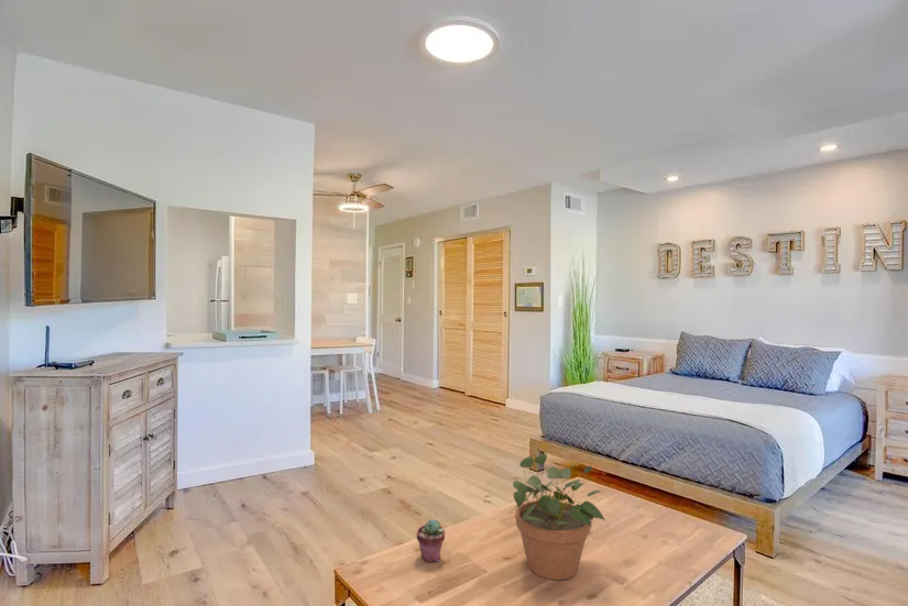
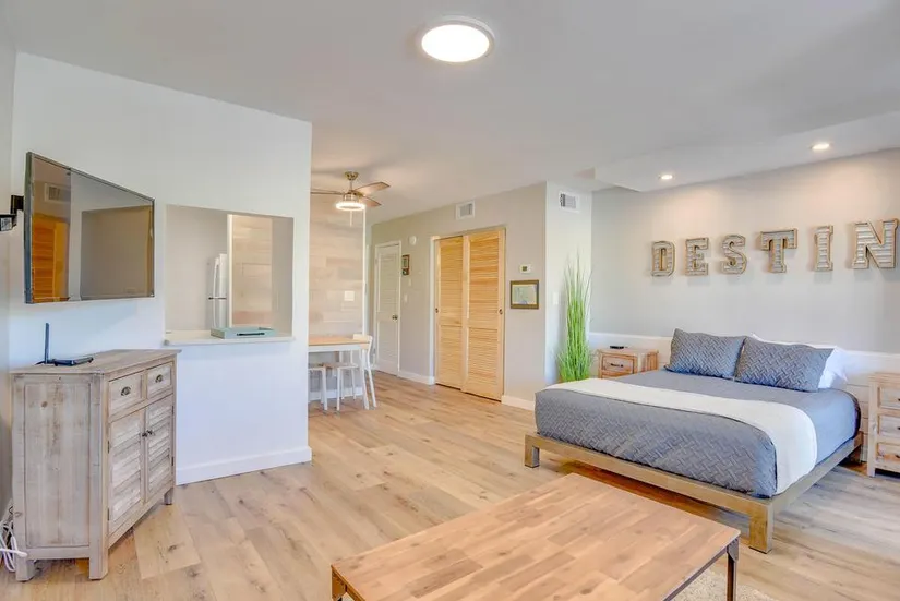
- potted plant (554, 519)
- potted succulent (430, 538)
